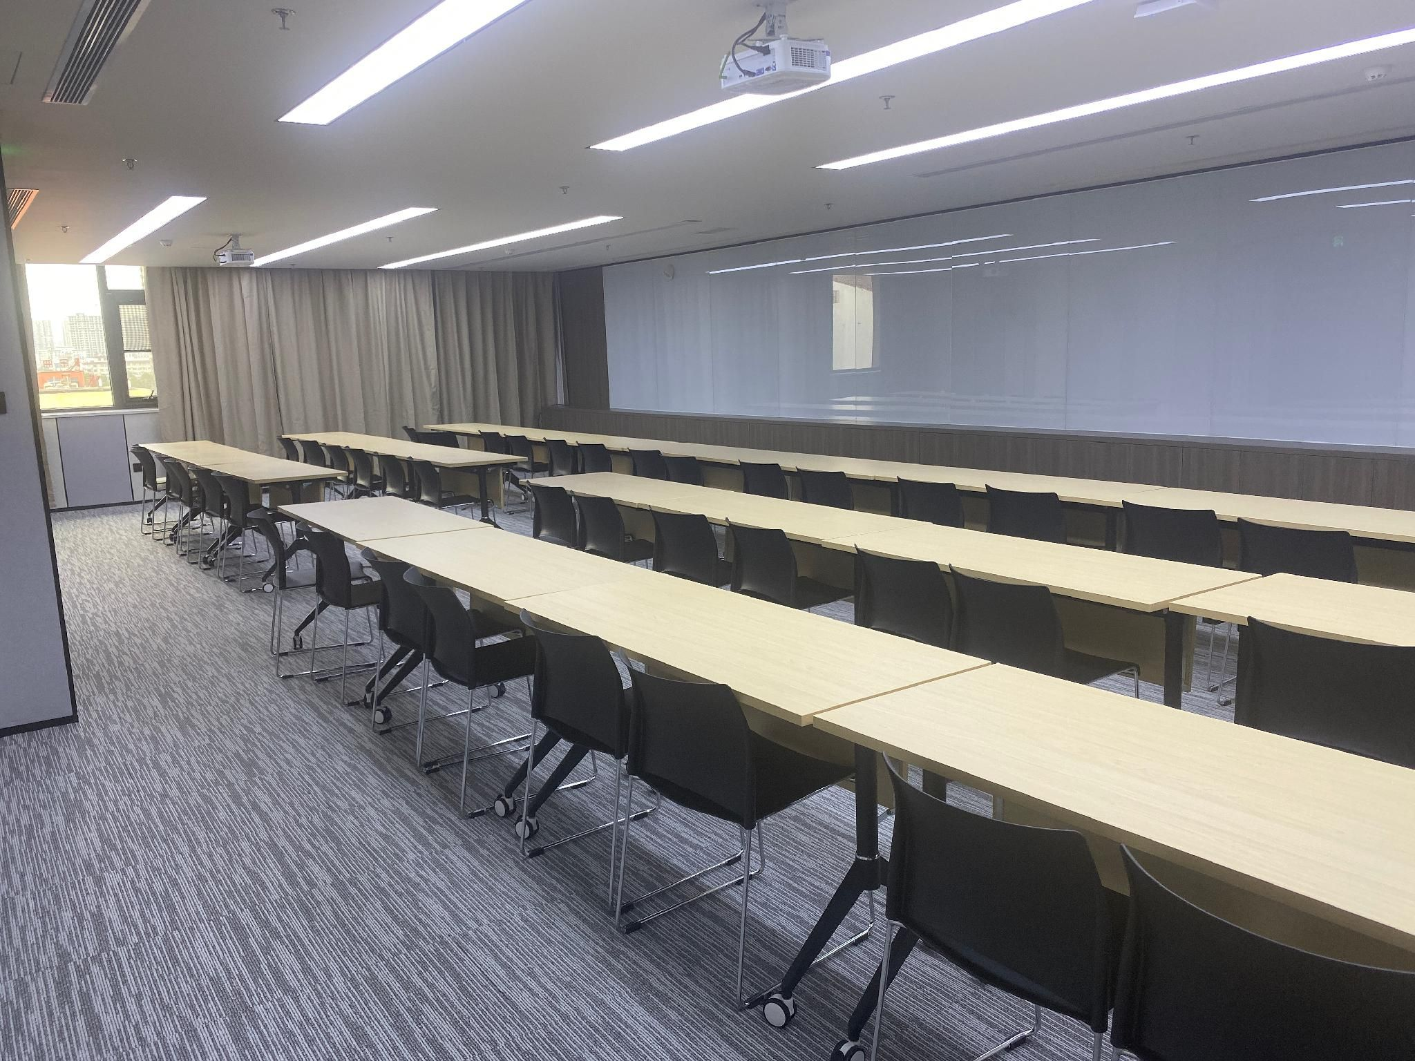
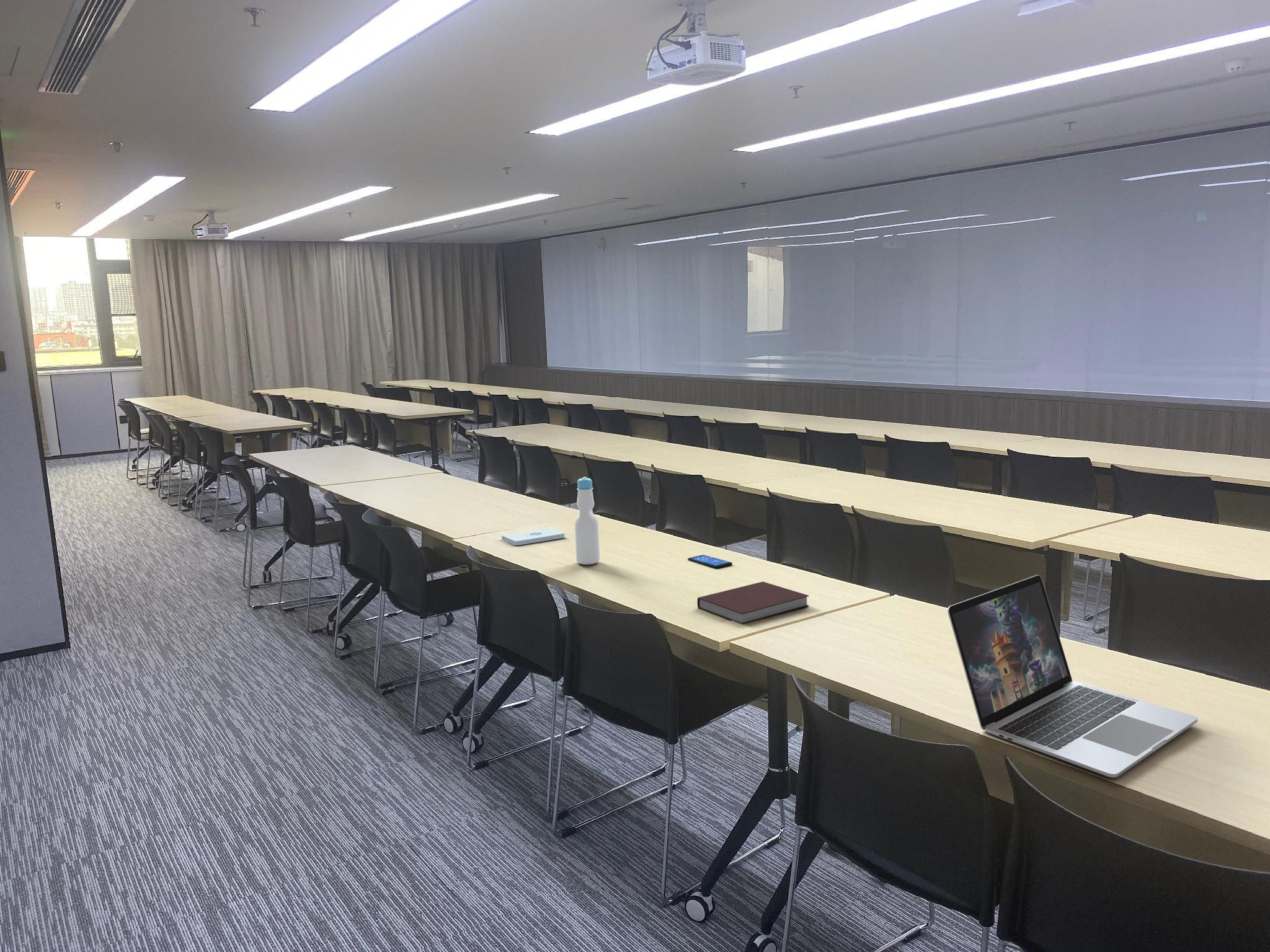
+ notebook (753, 601)
+ smartphone (709, 561)
+ notepad (534, 536)
+ bottle (586, 520)
+ laptop (1068, 666)
